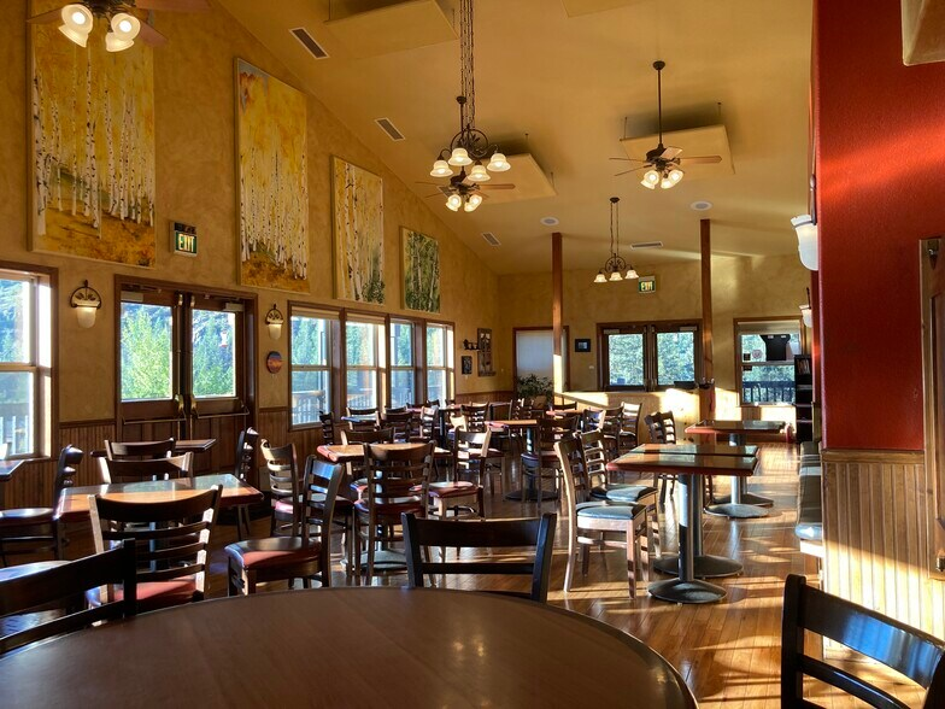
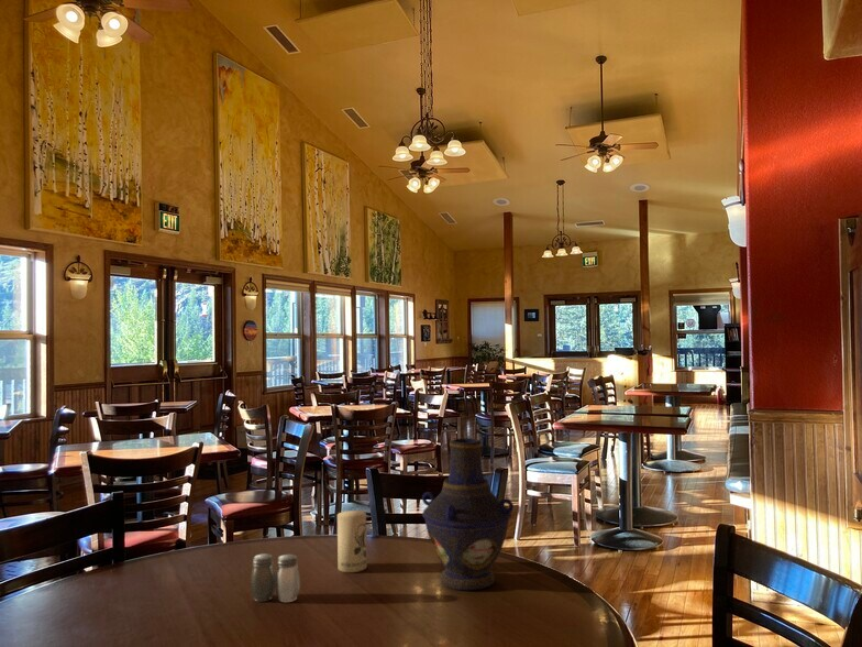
+ candle (352, 540)
+ salt and pepper shaker (274, 577)
+ vase (466, 509)
